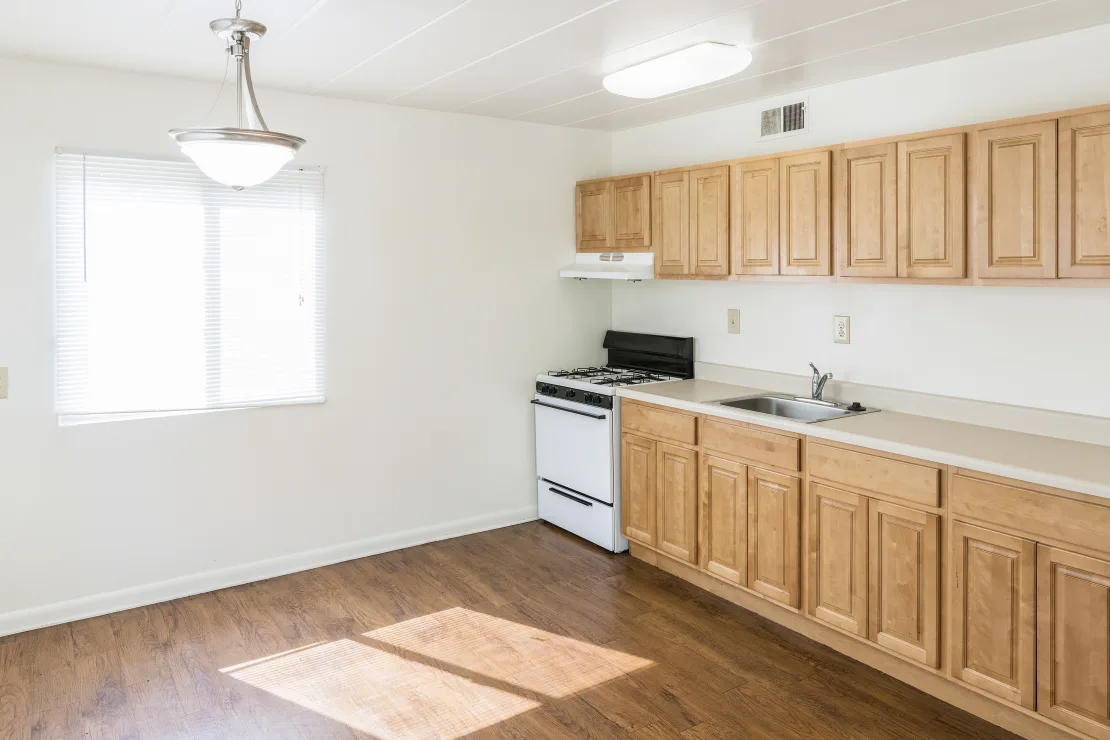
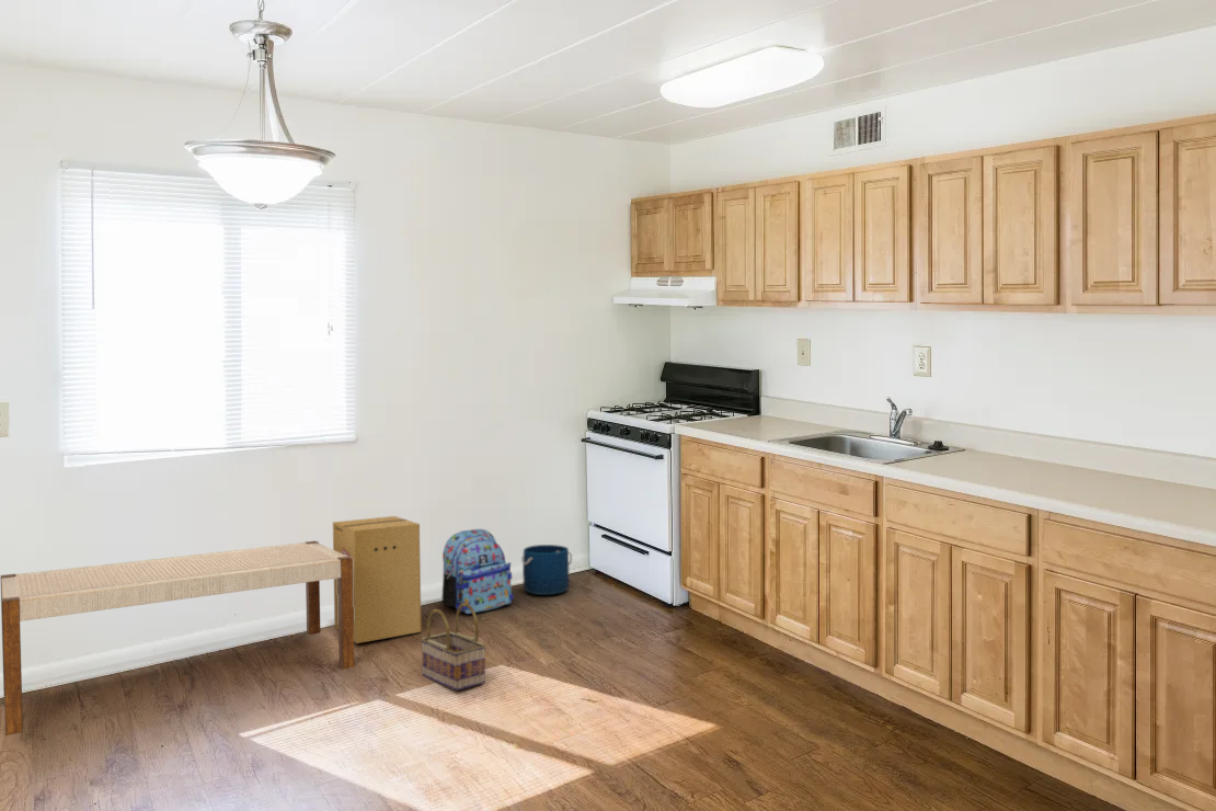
+ bucket (546, 569)
+ bench (183, 598)
+ cardboard box (376, 576)
+ backpack (478, 569)
+ basket (452, 642)
